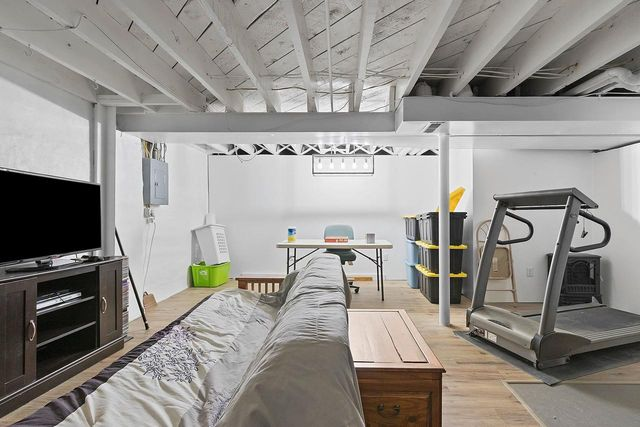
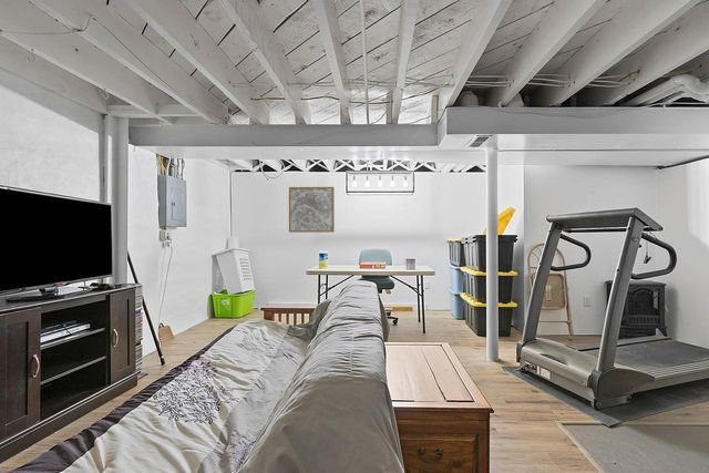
+ wall art (311, 209)
